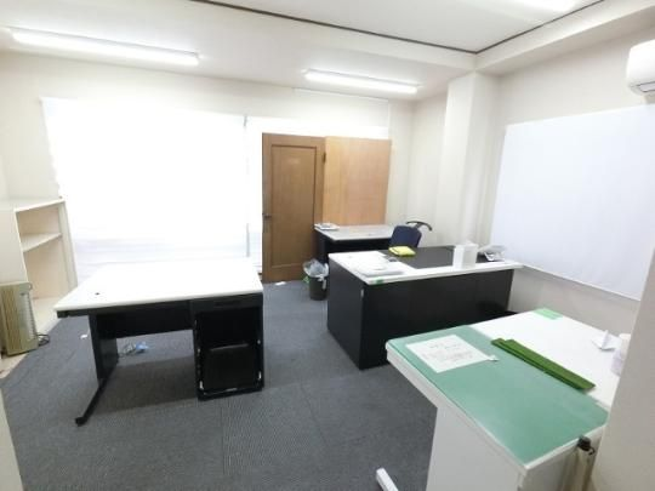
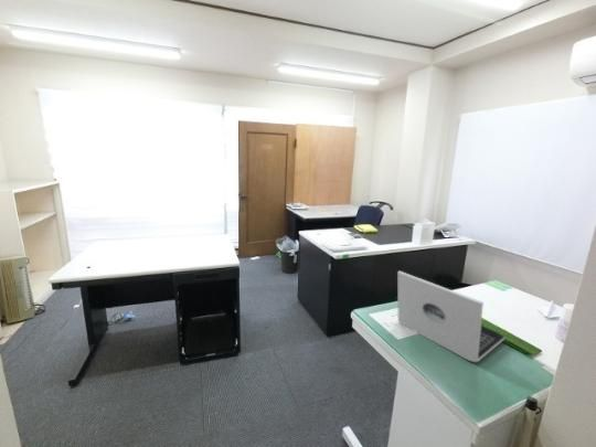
+ laptop (450, 305)
